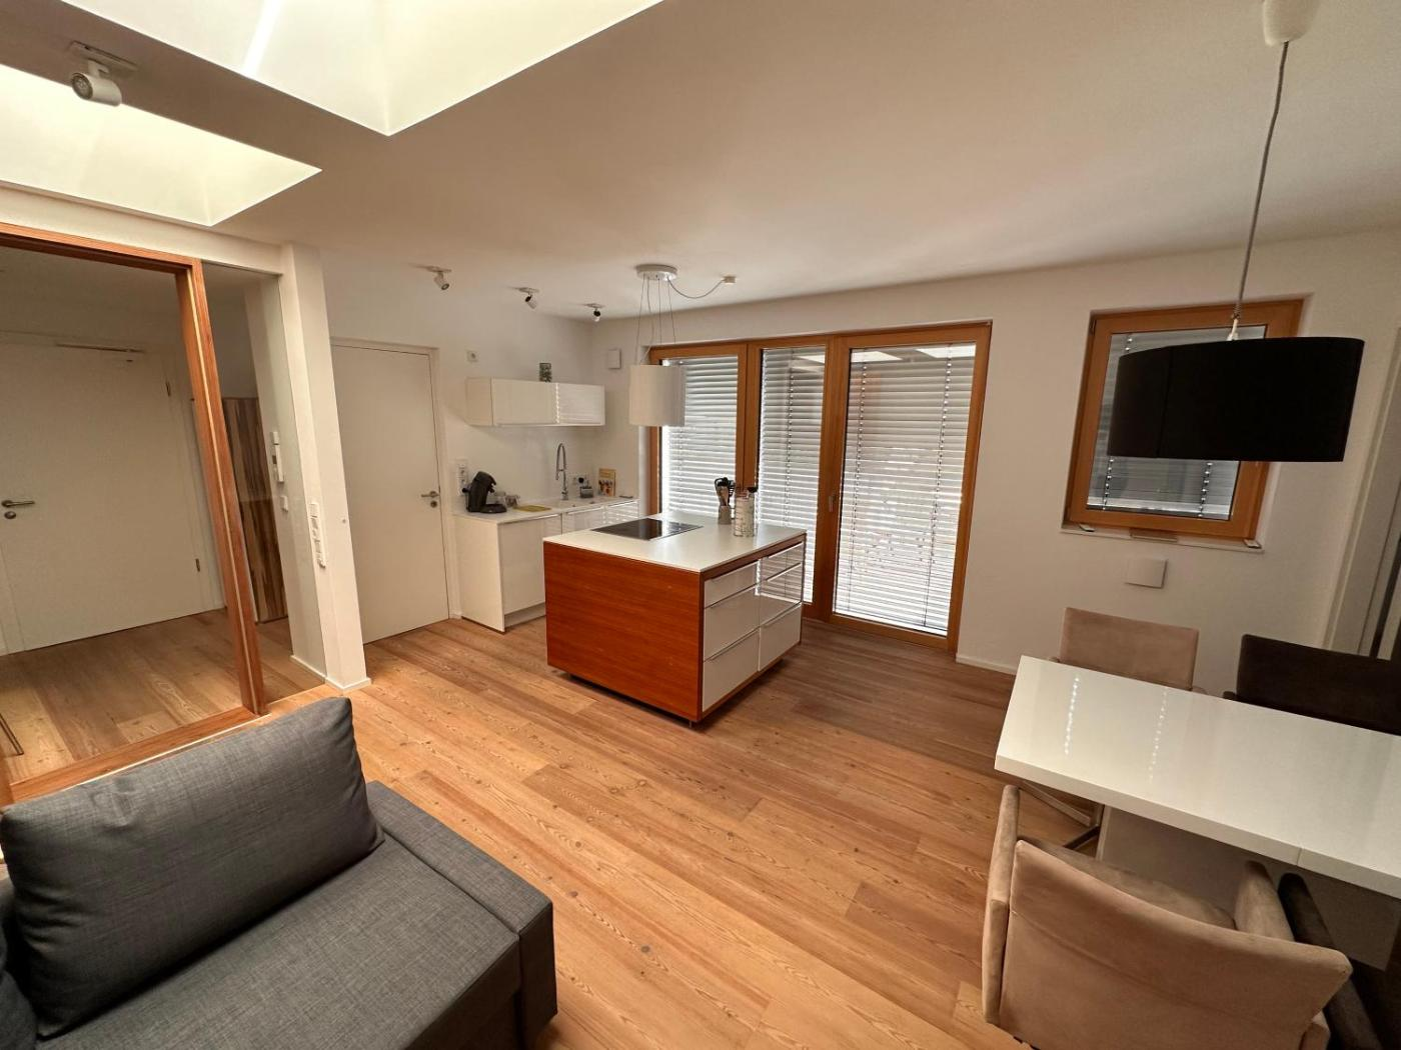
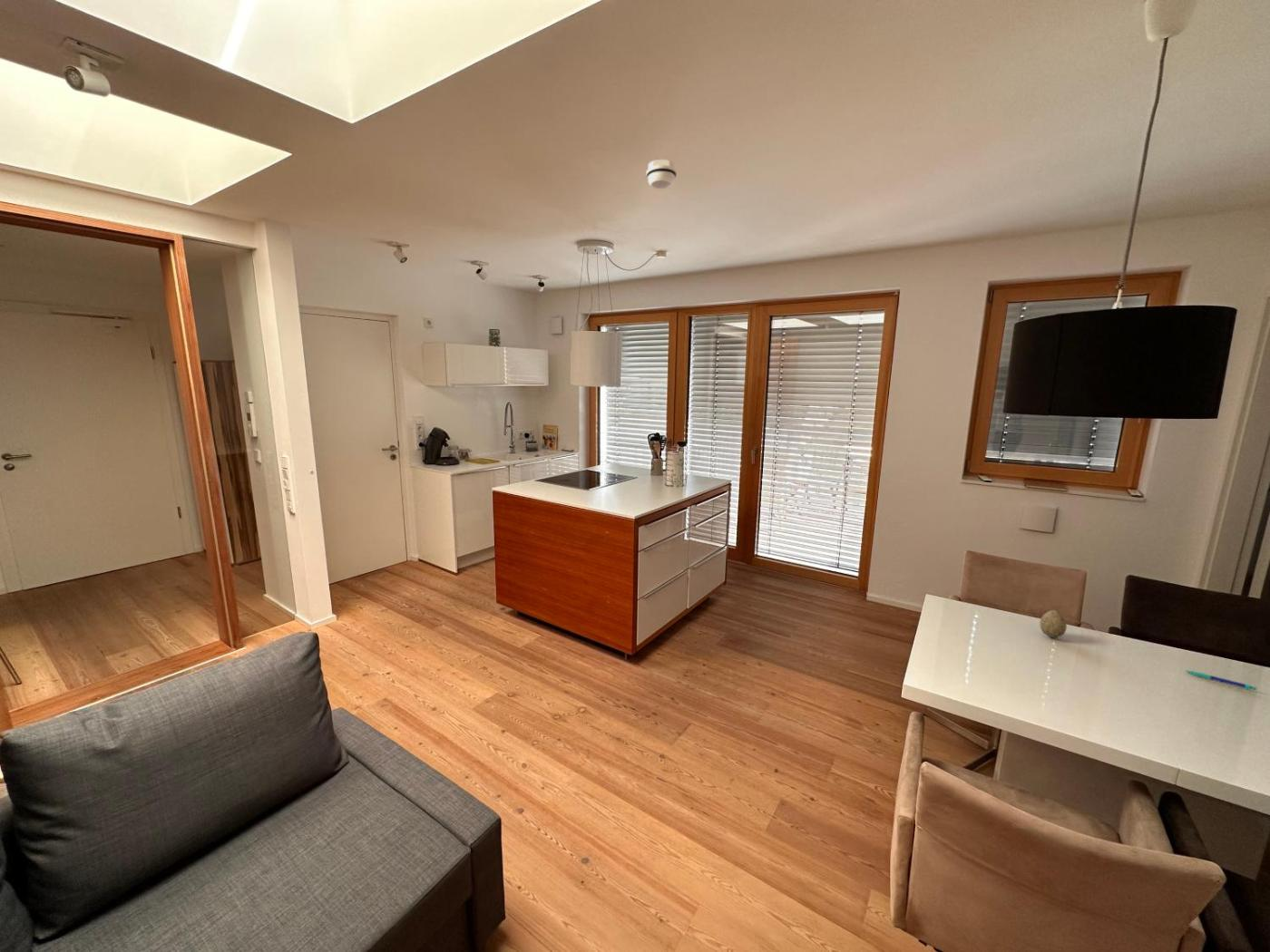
+ pen (1218, 678)
+ smoke detector (661, 175)
+ decorative egg (1053, 623)
